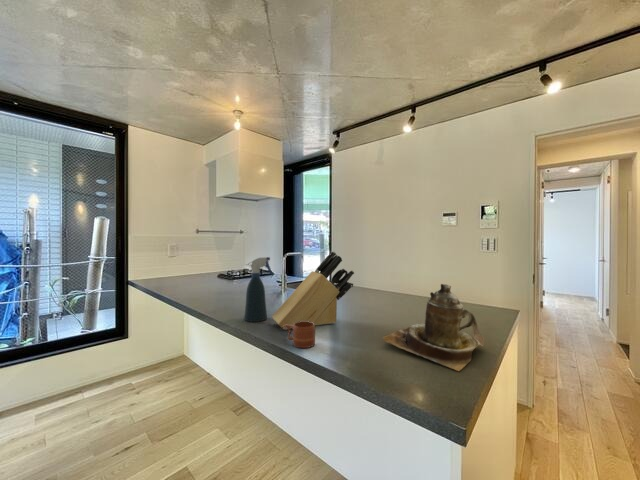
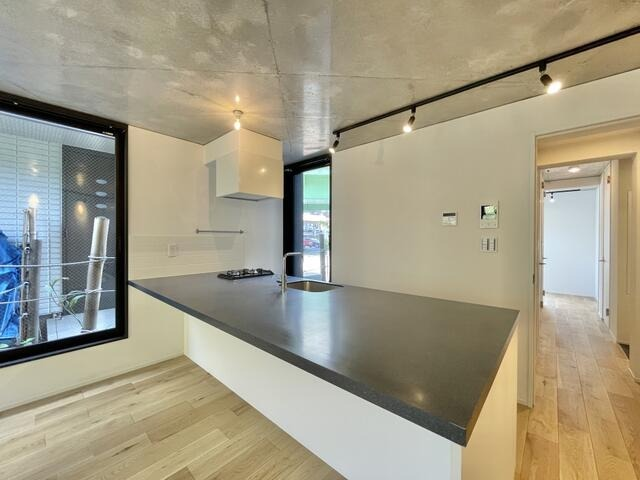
- teapot (434, 315)
- knife block (314, 287)
- spray bottle (257, 287)
- mug (298, 333)
